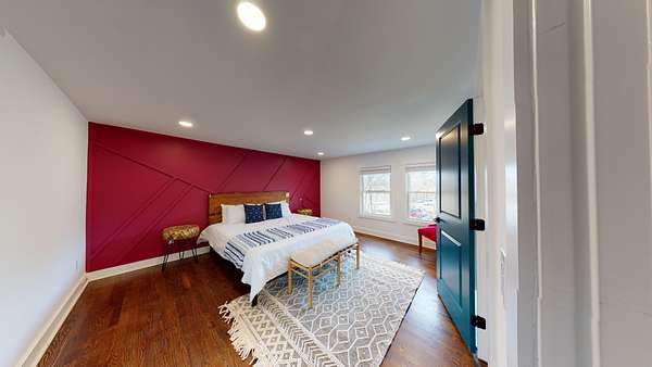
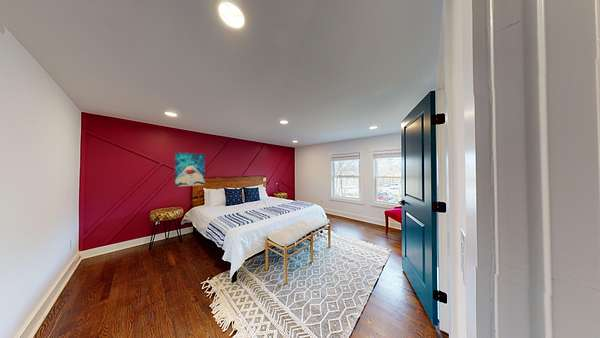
+ wall art (190, 169)
